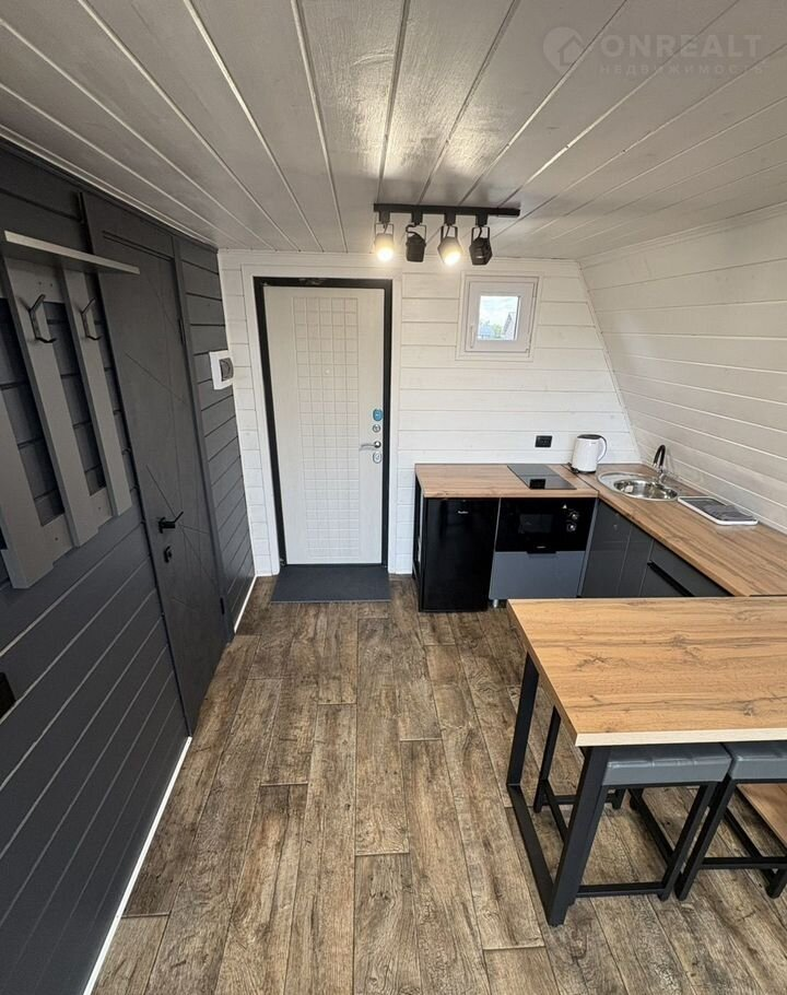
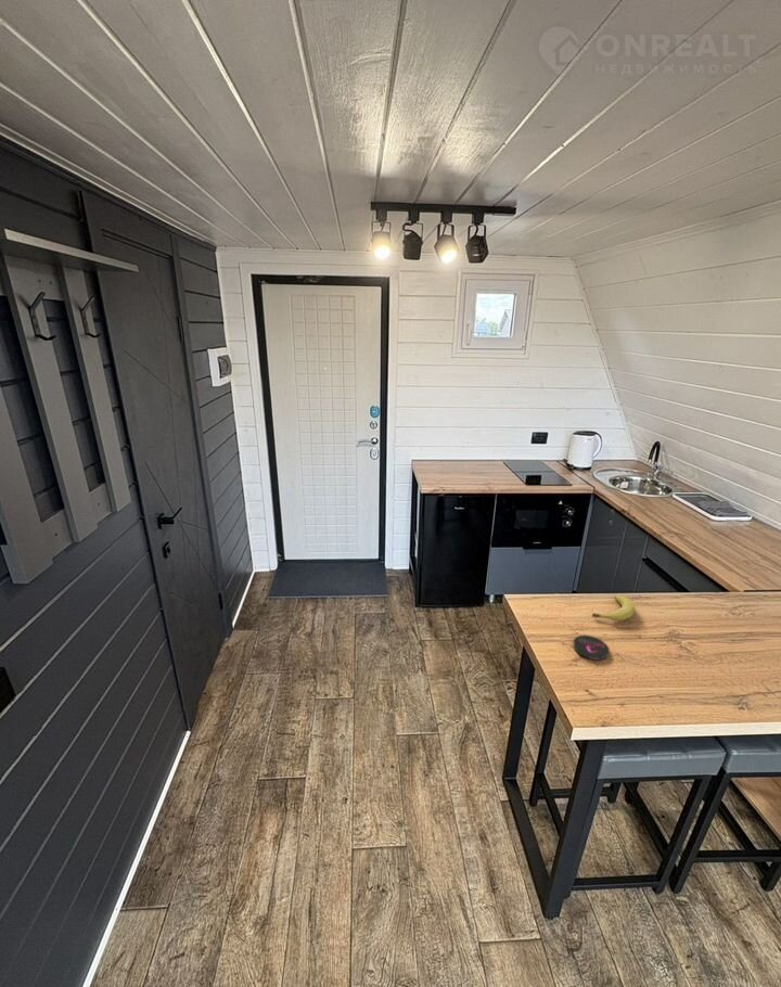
+ fruit (617, 610)
+ coaster (590, 646)
